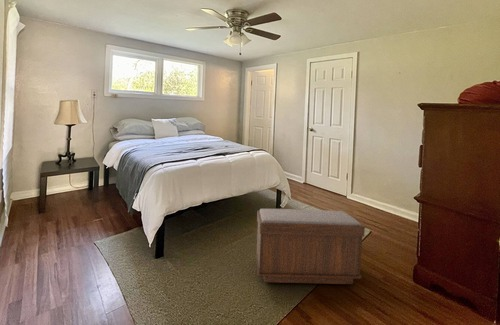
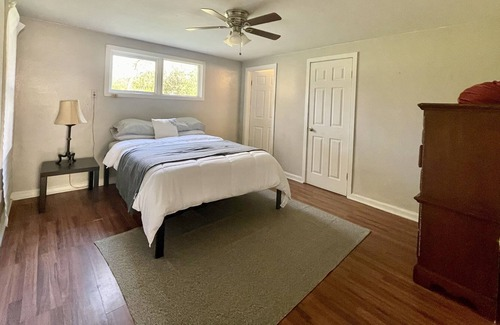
- bench (305, 243)
